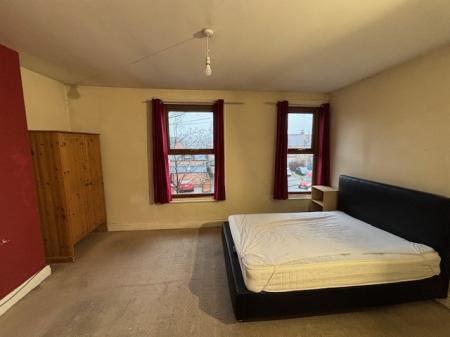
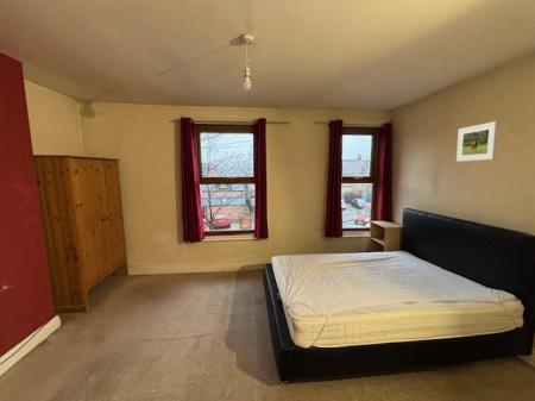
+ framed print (474, 143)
